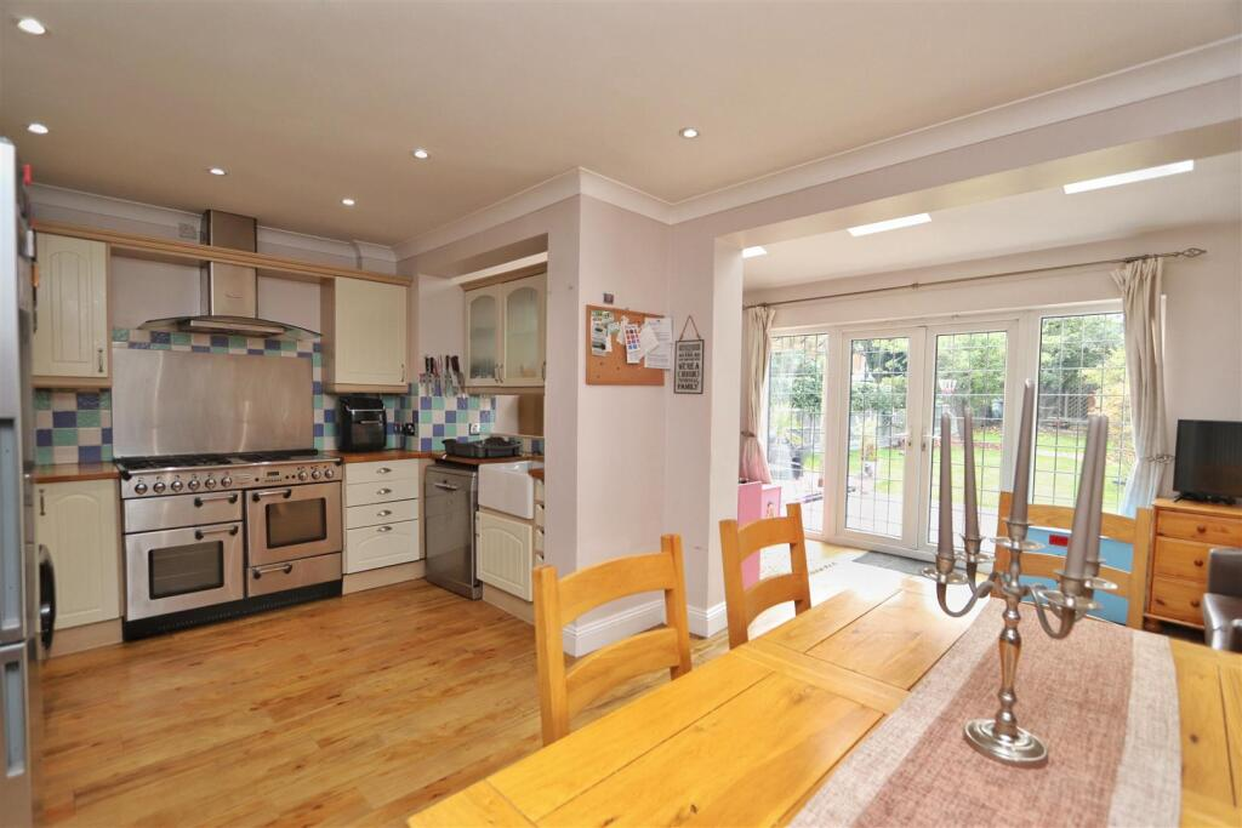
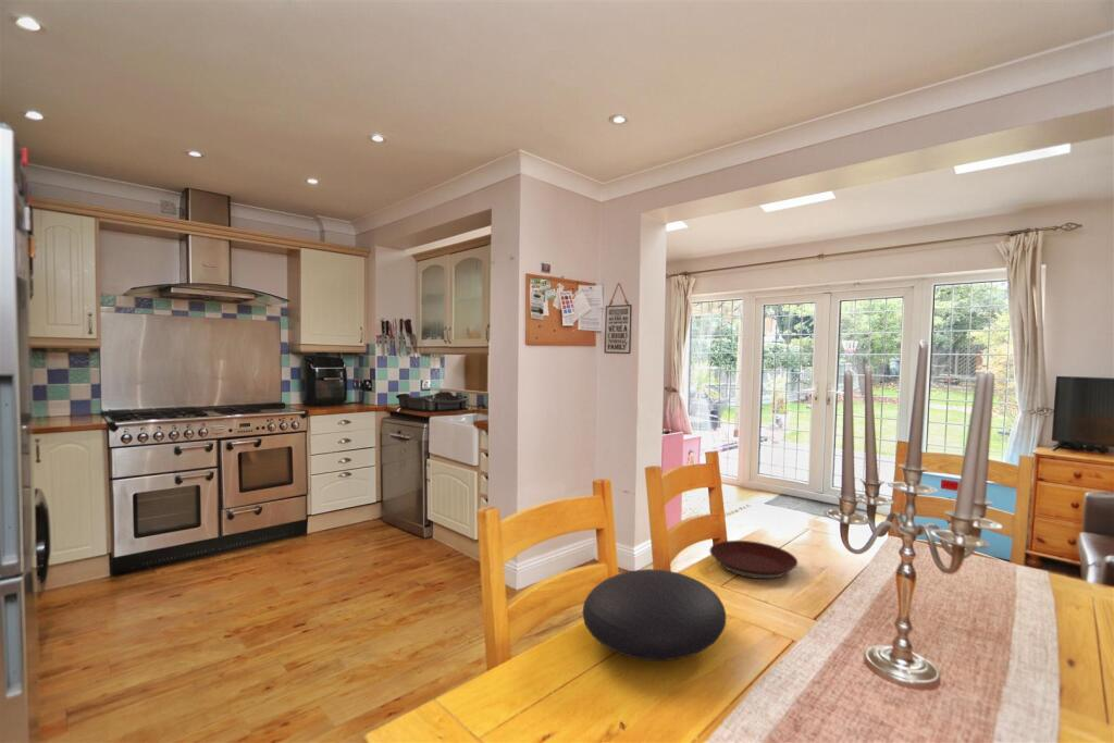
+ plate (752, 560)
+ plate (653, 610)
